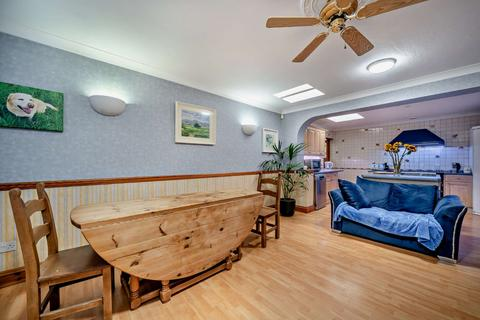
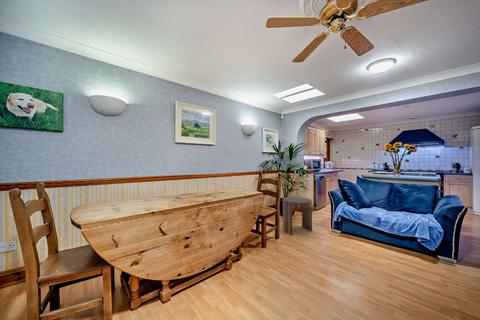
+ side table (302, 214)
